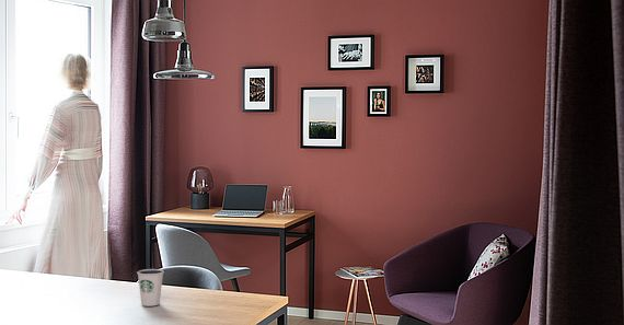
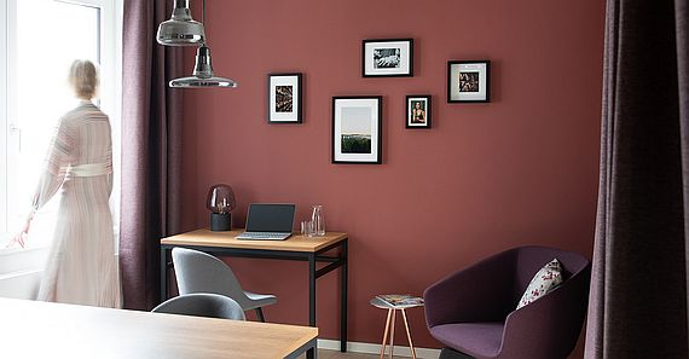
- dixie cup (150, 288)
